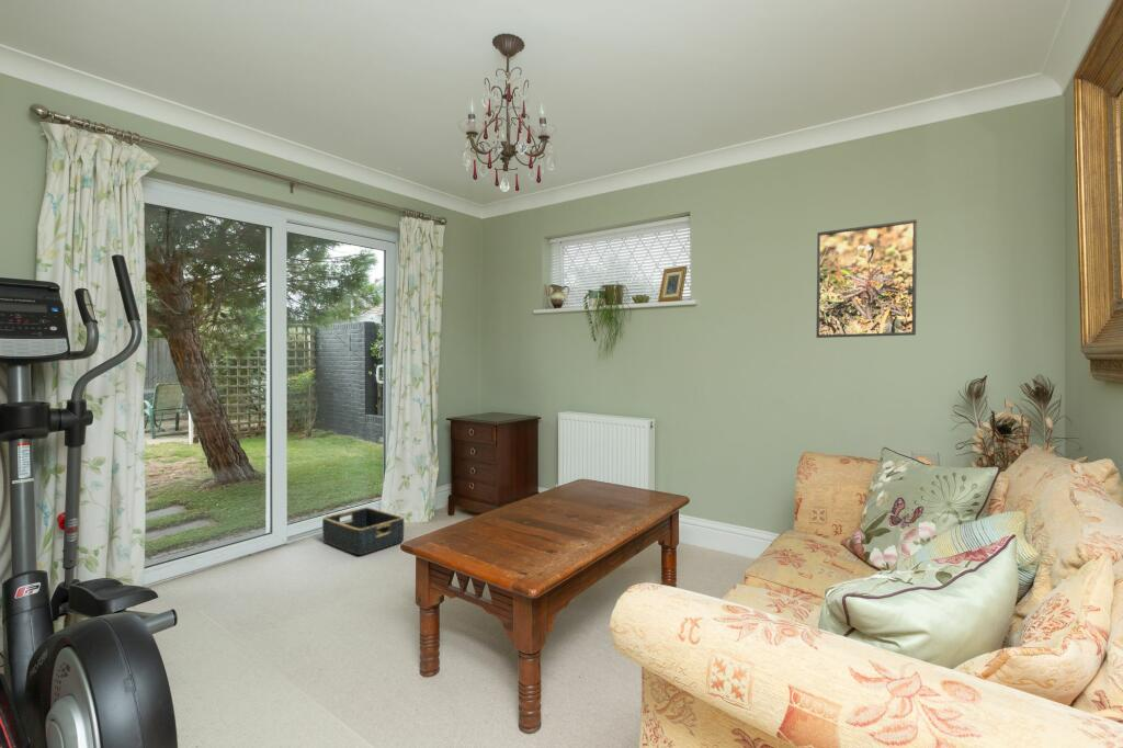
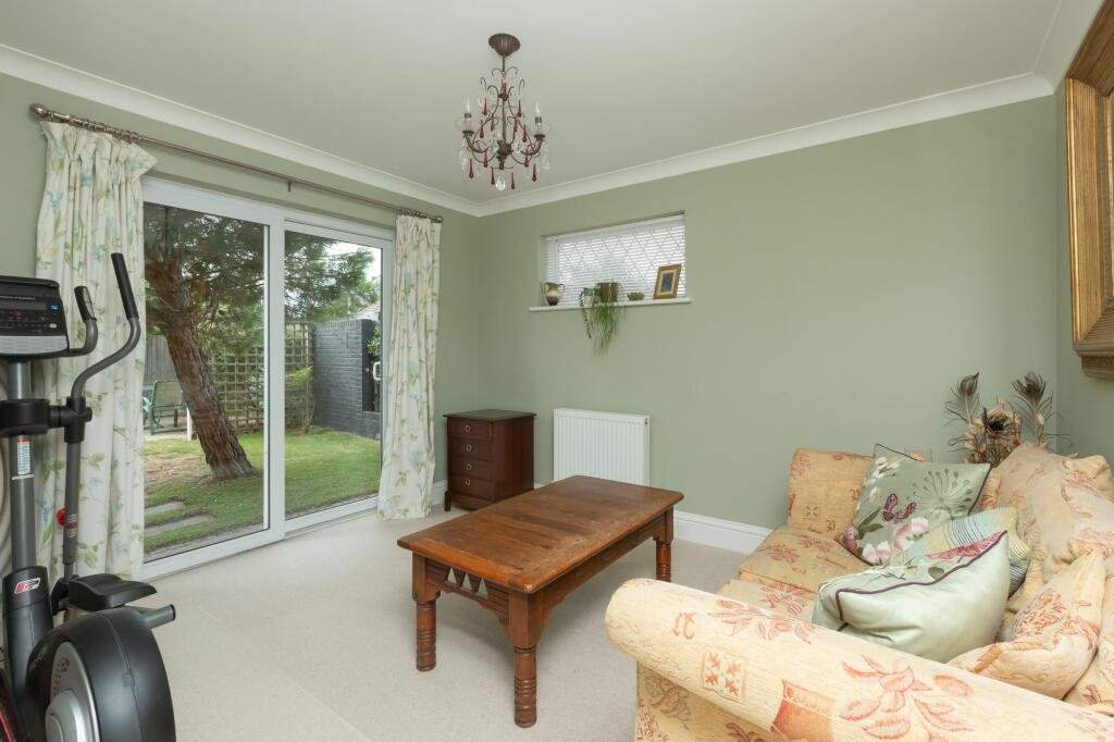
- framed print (864, 281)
- basket (363, 530)
